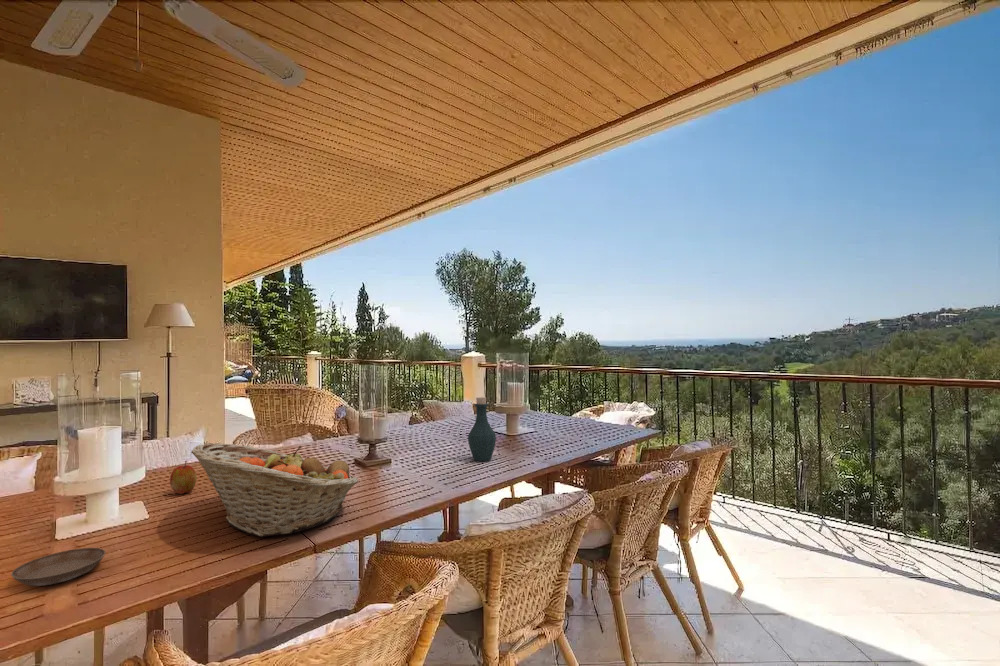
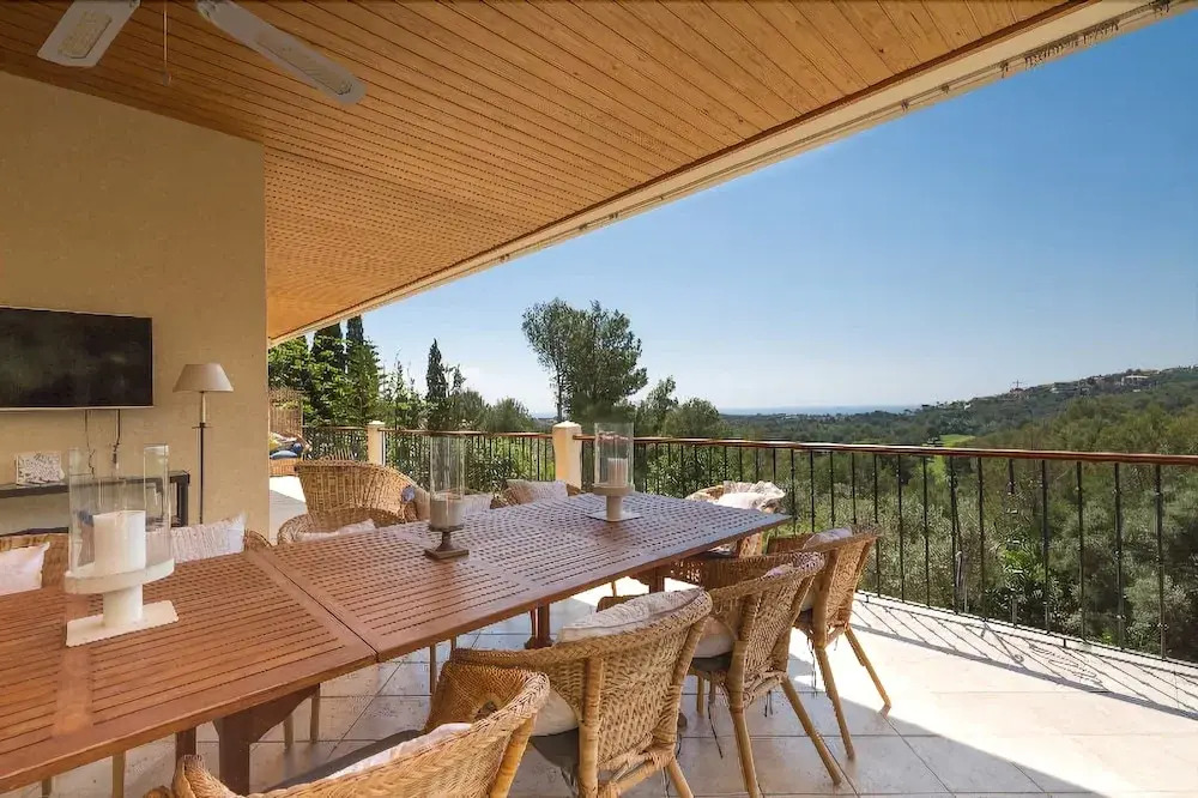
- fruit basket (277, 477)
- apple (183, 476)
- saucer (60, 568)
- bottle (481, 428)
